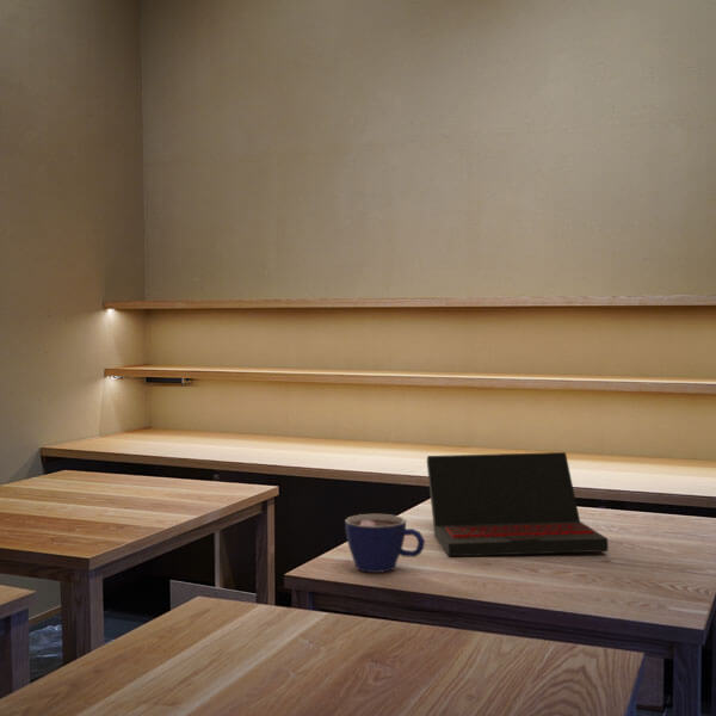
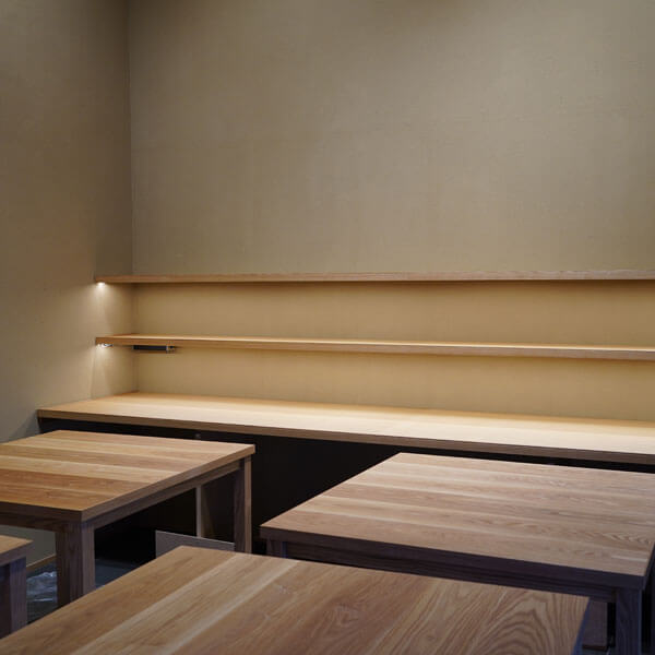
- laptop (511, 499)
- cup (385, 543)
